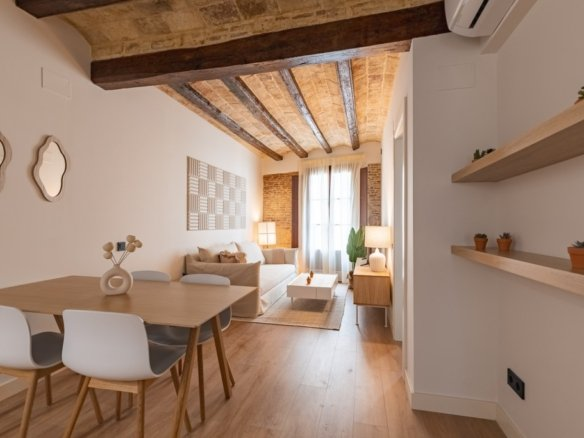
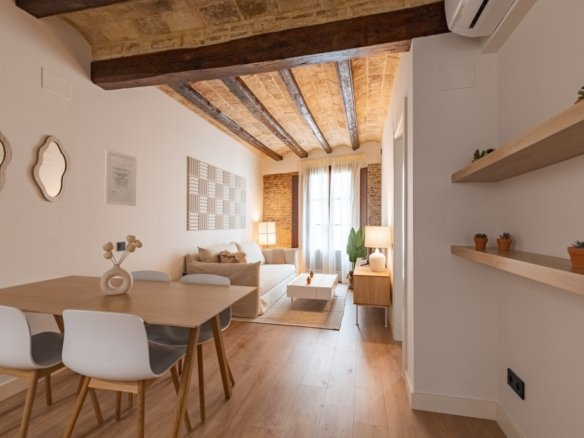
+ wall art (121, 179)
